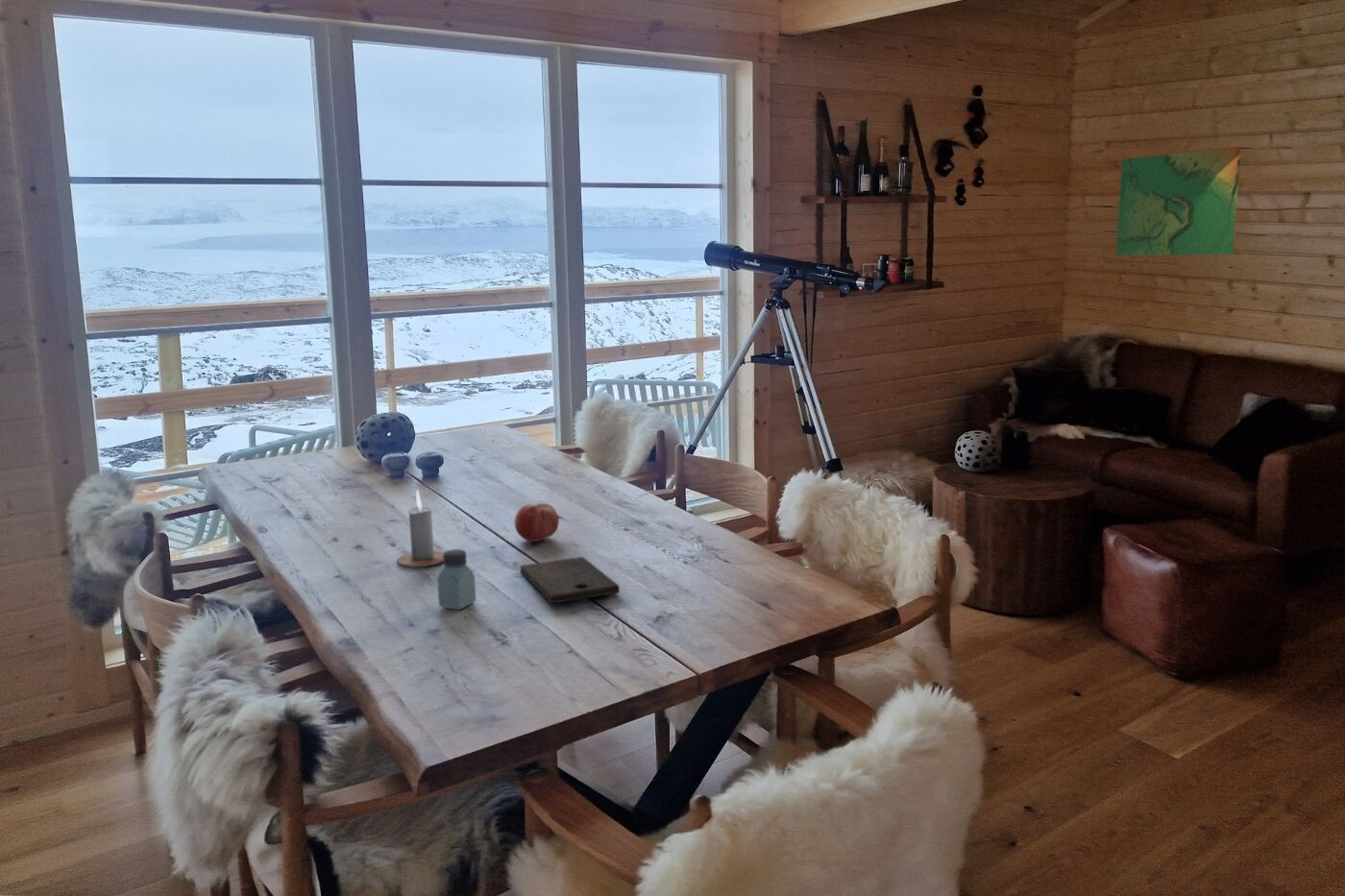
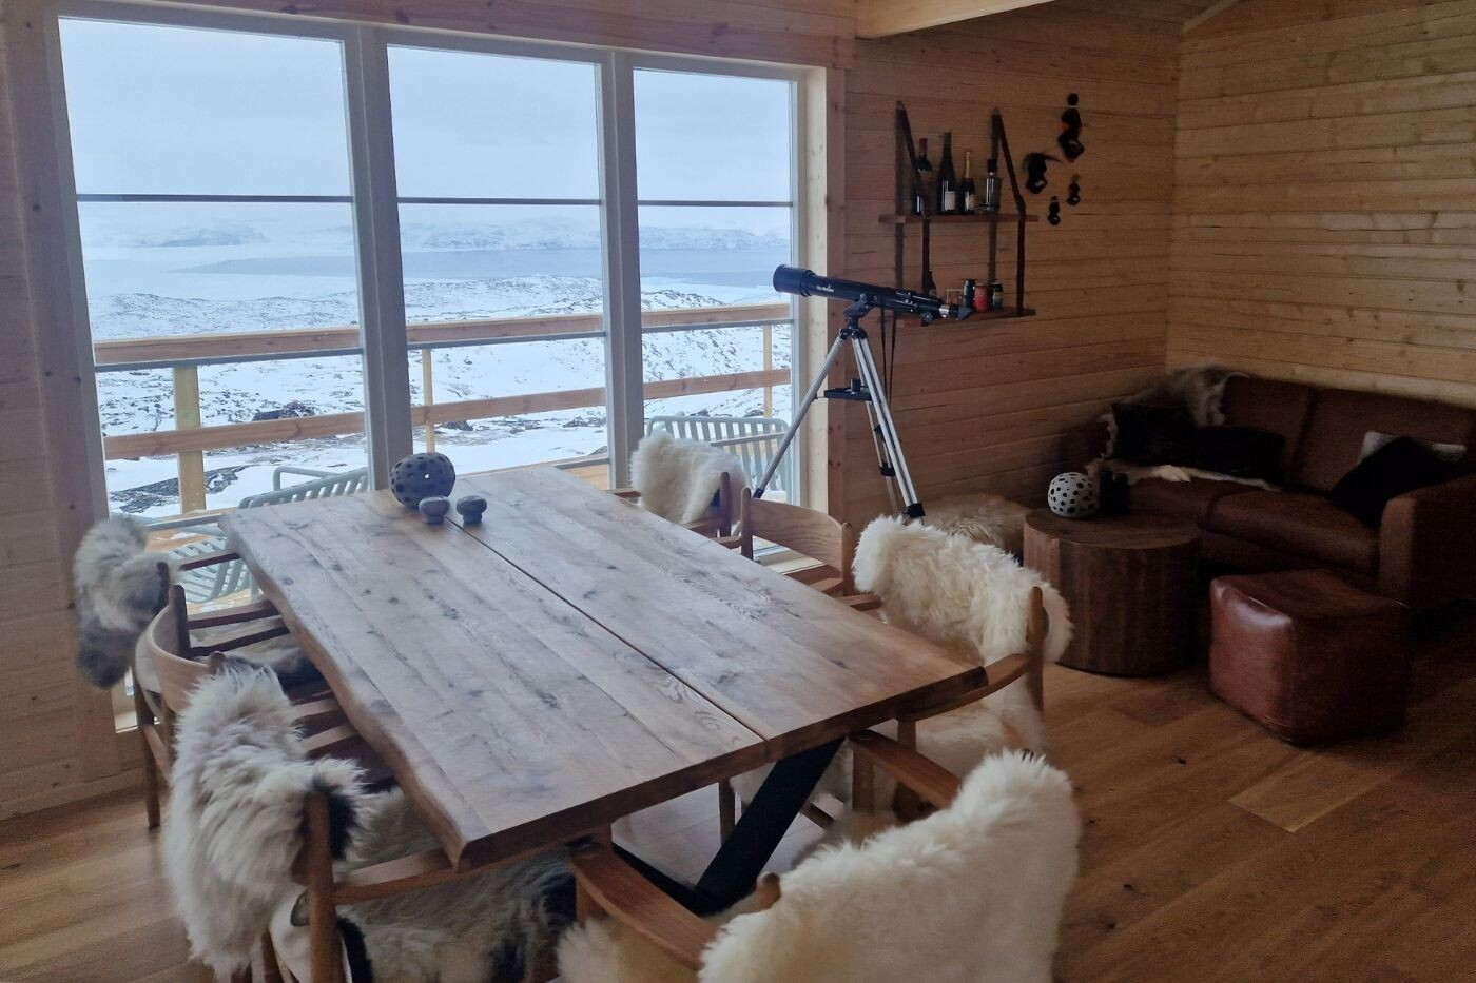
- topographic map (1174, 204)
- candle (421, 523)
- fruit (536, 521)
- saltshaker (455, 578)
- cutting board (568, 578)
